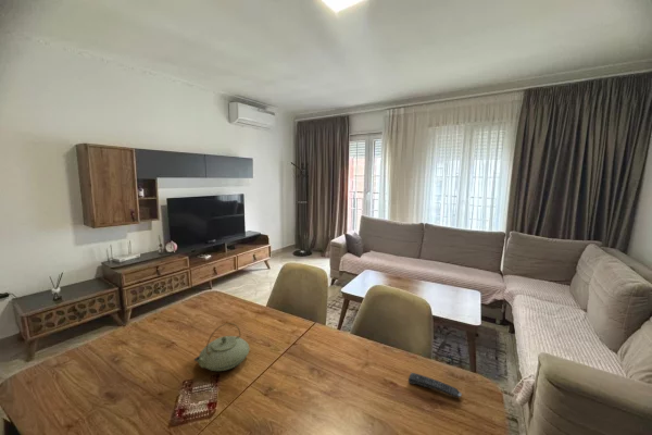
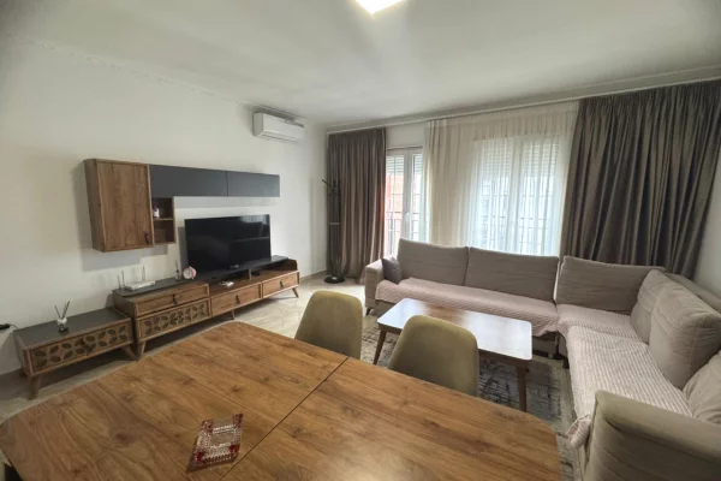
- teapot (221, 344)
- remote control (434, 385)
